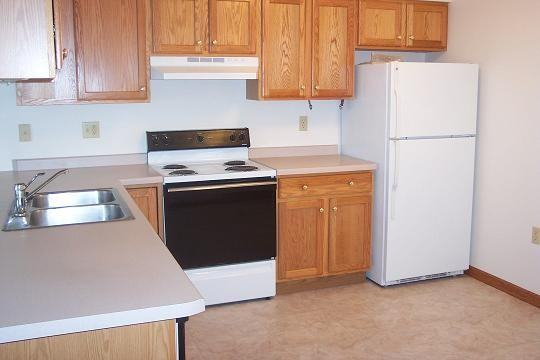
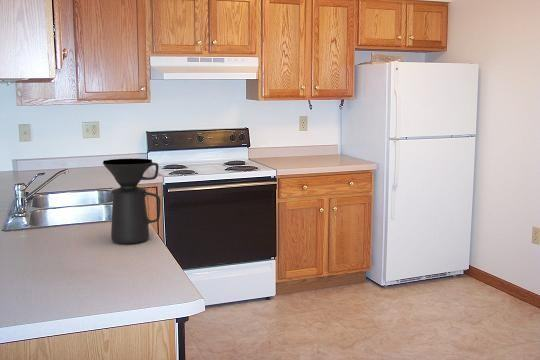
+ coffee maker (129, 200)
